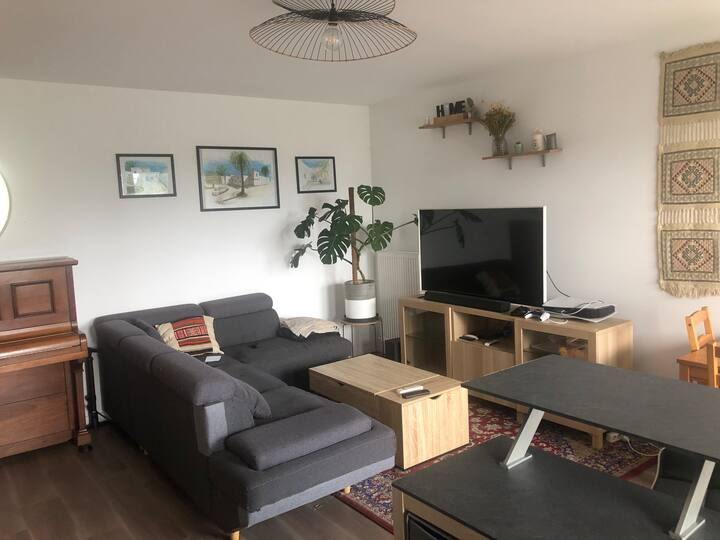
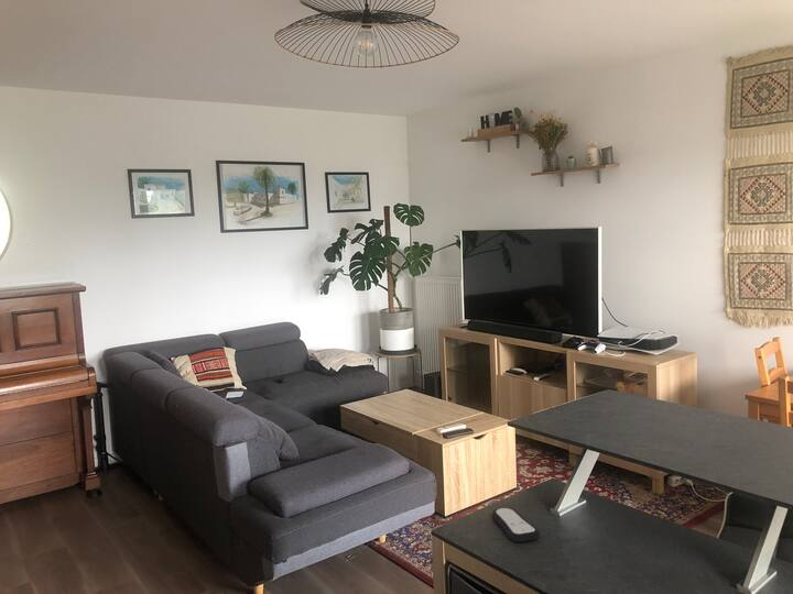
+ remote control (513, 522)
